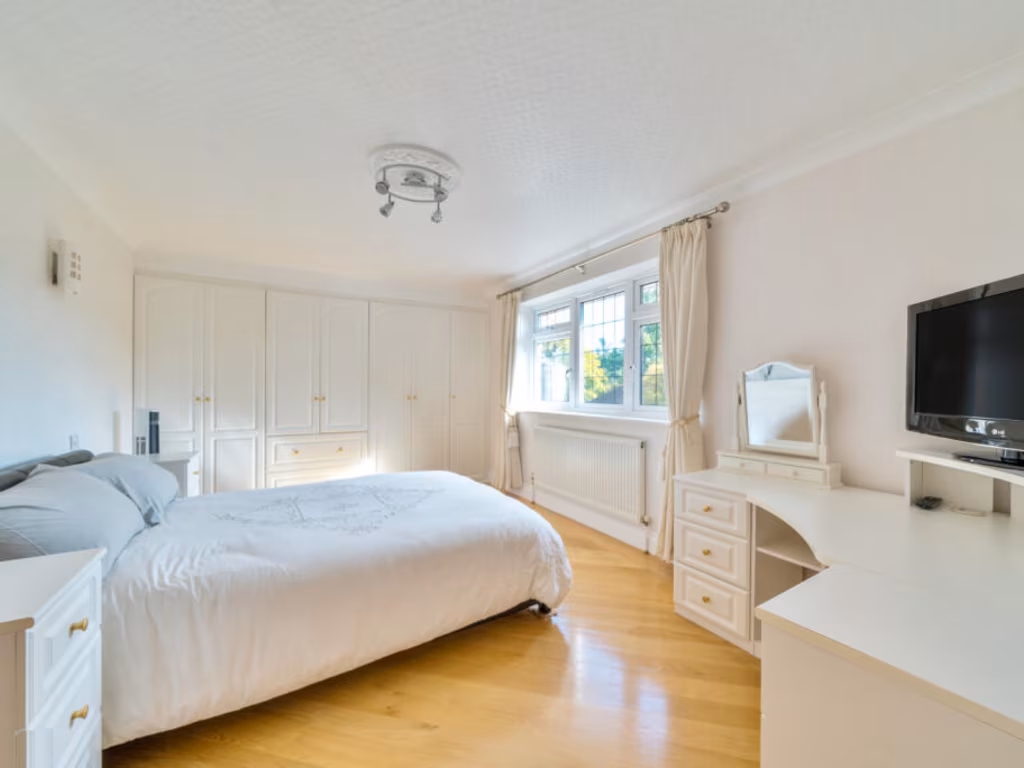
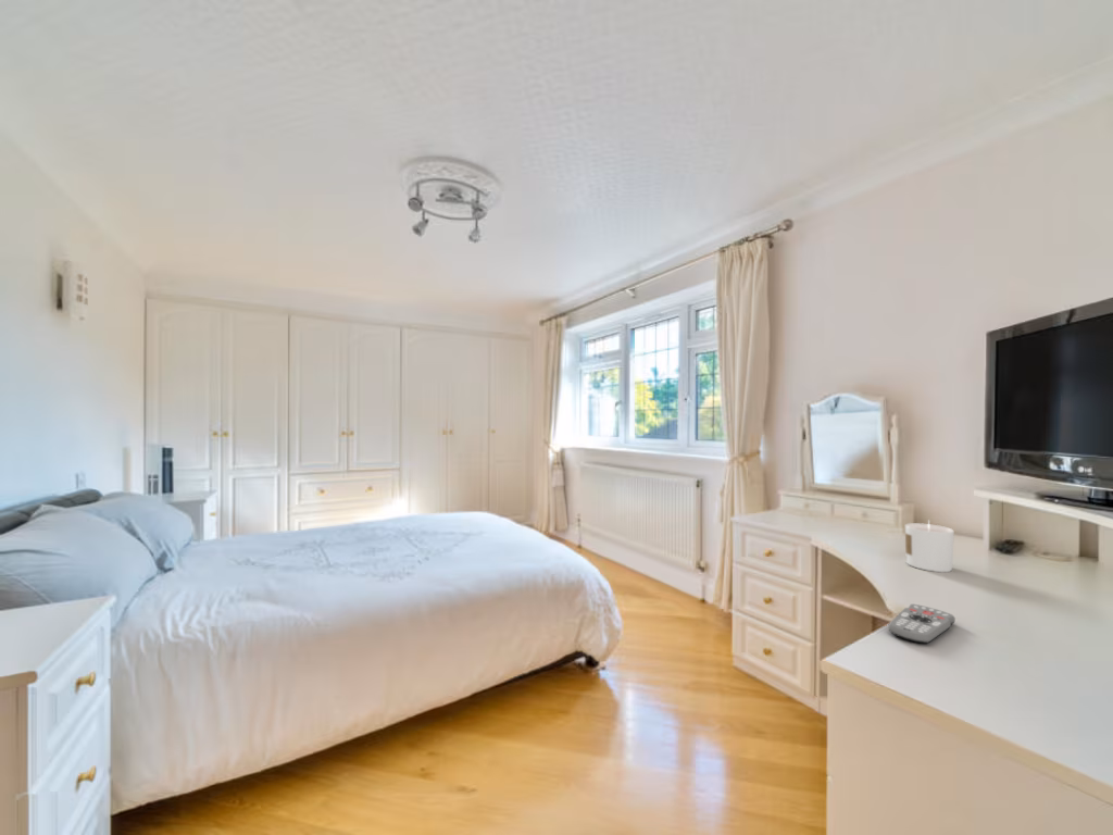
+ candle (928, 543)
+ remote control (920, 623)
